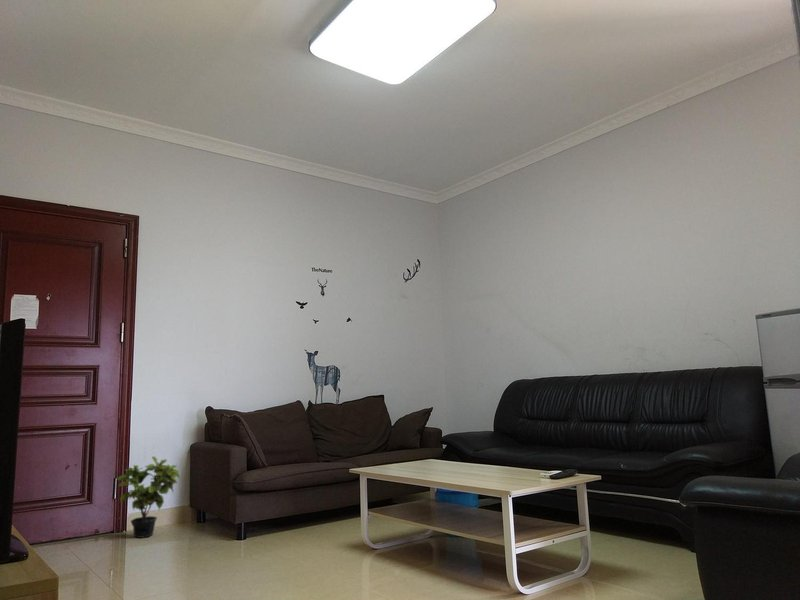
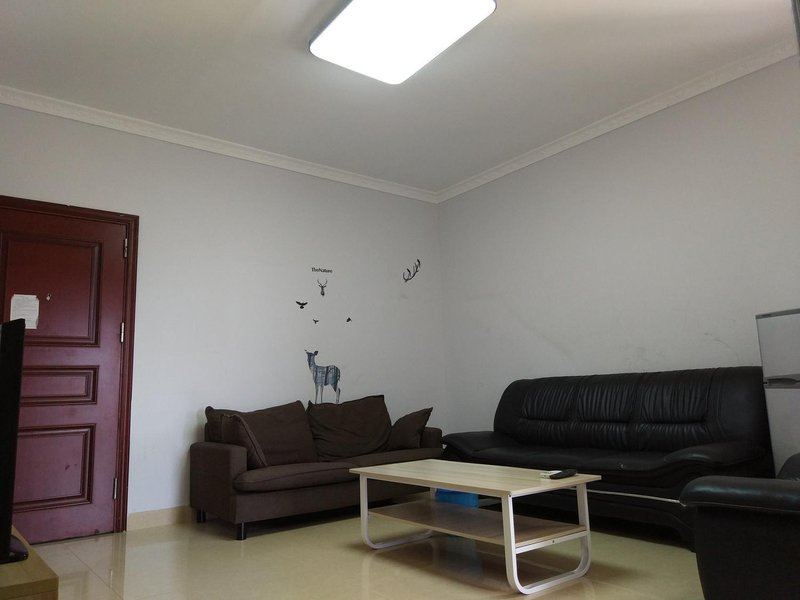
- potted plant (149, 495)
